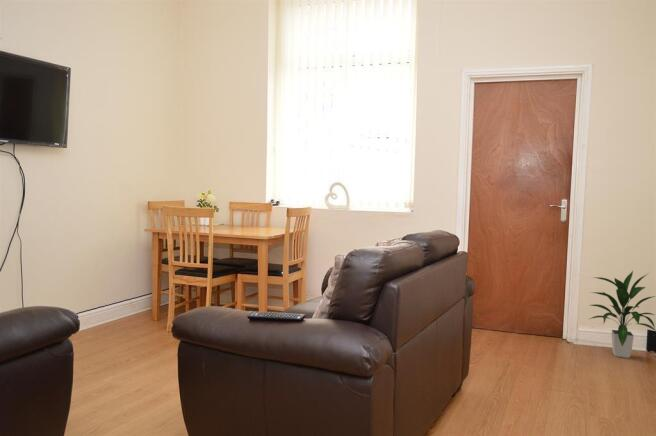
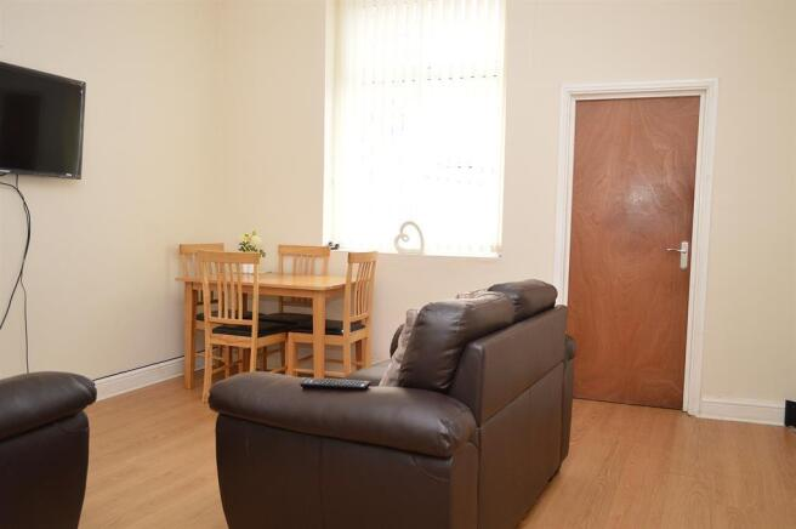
- indoor plant (622, 313)
